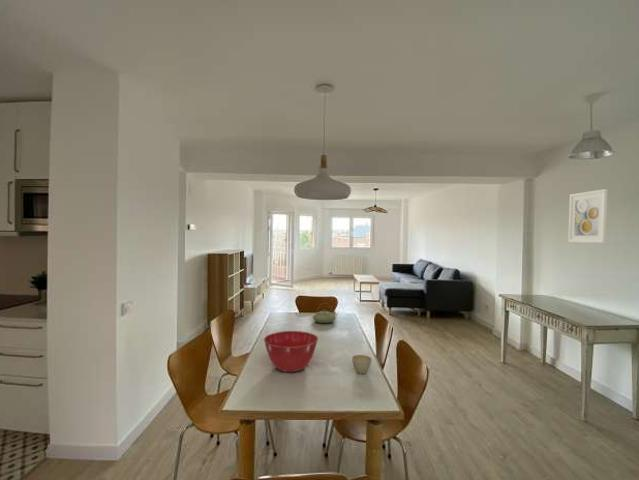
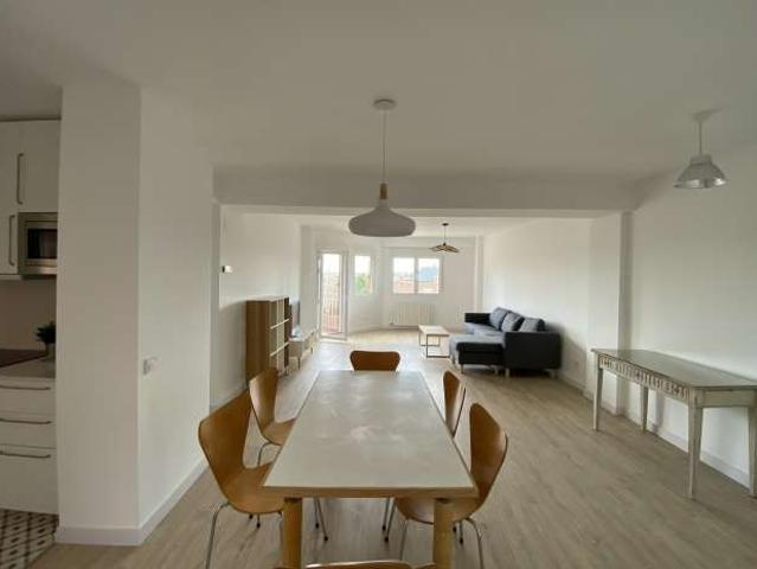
- flower pot (361, 365)
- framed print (586, 217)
- mixing bowl (290, 352)
- teapot (325, 312)
